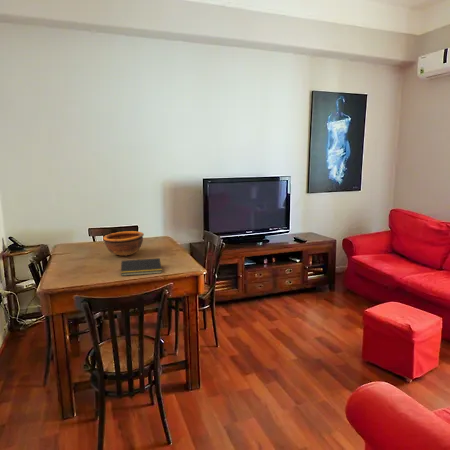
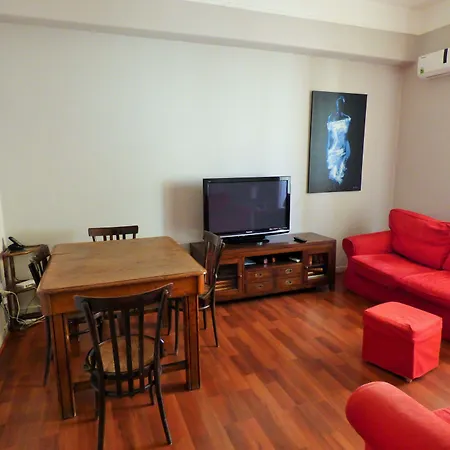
- bowl (123, 244)
- notepad (141, 266)
